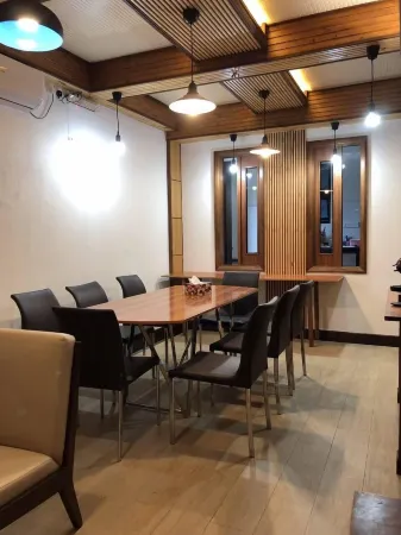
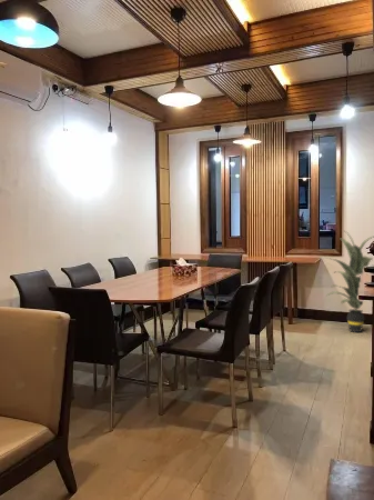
+ indoor plant (352, 280)
